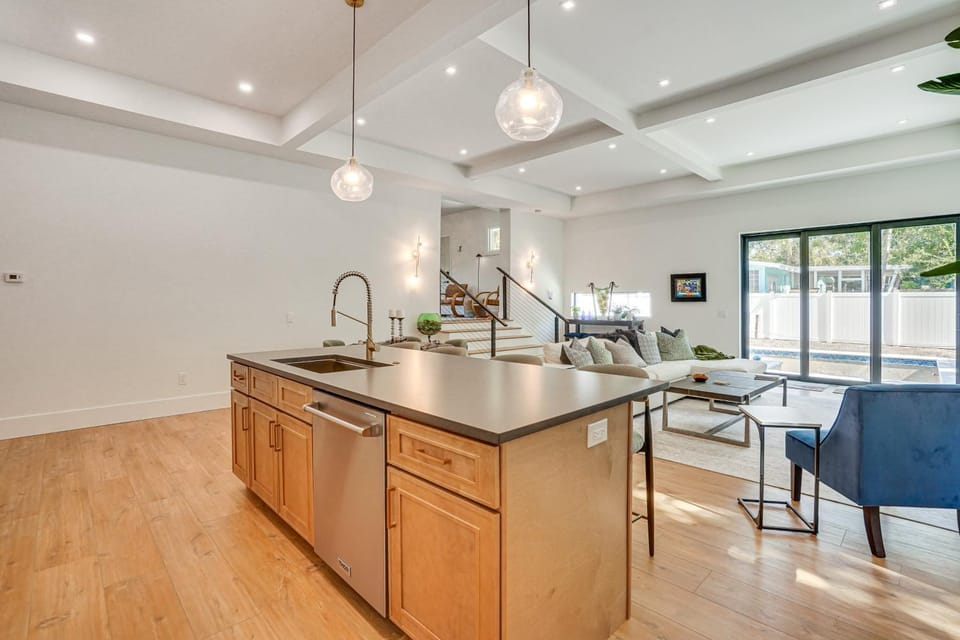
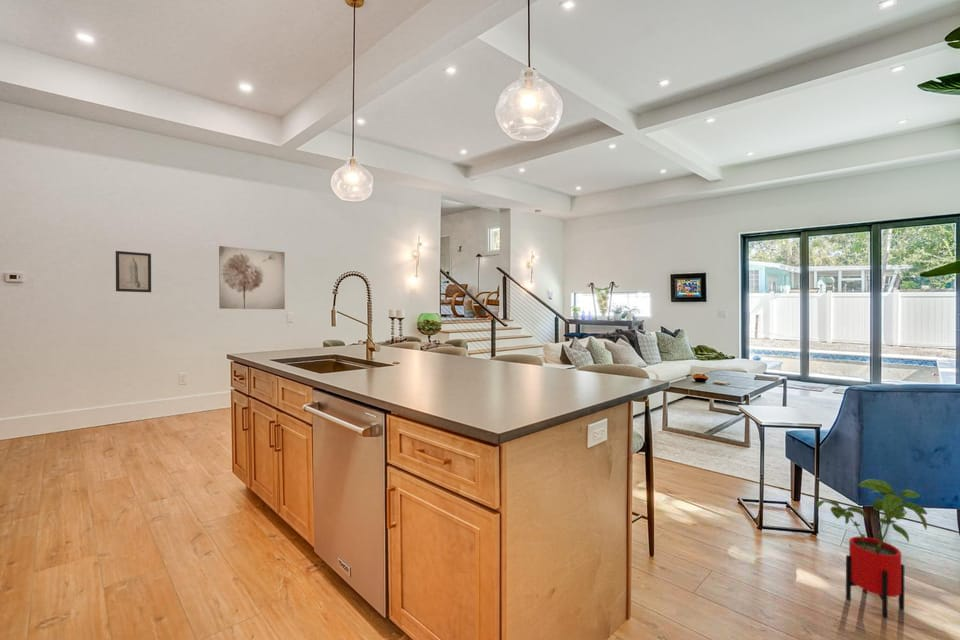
+ wall art (133, 272)
+ wall art (253, 279)
+ house plant (873, 540)
